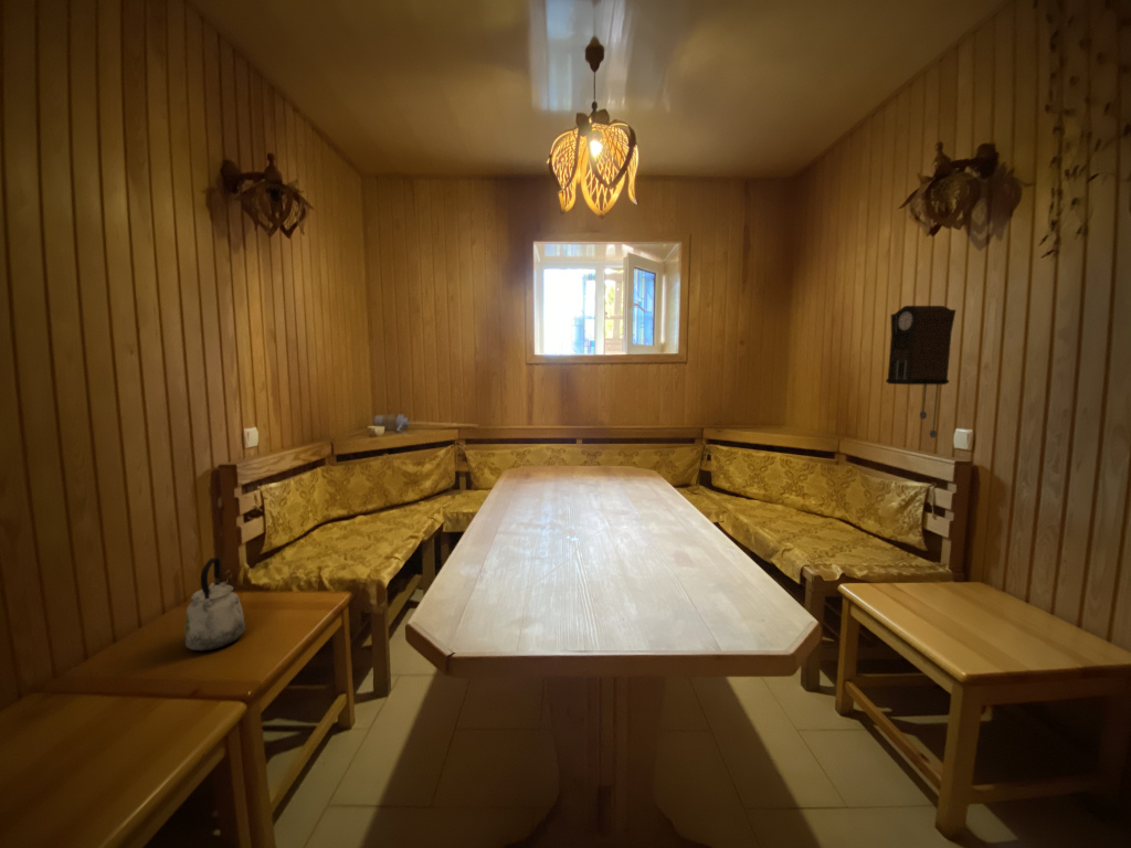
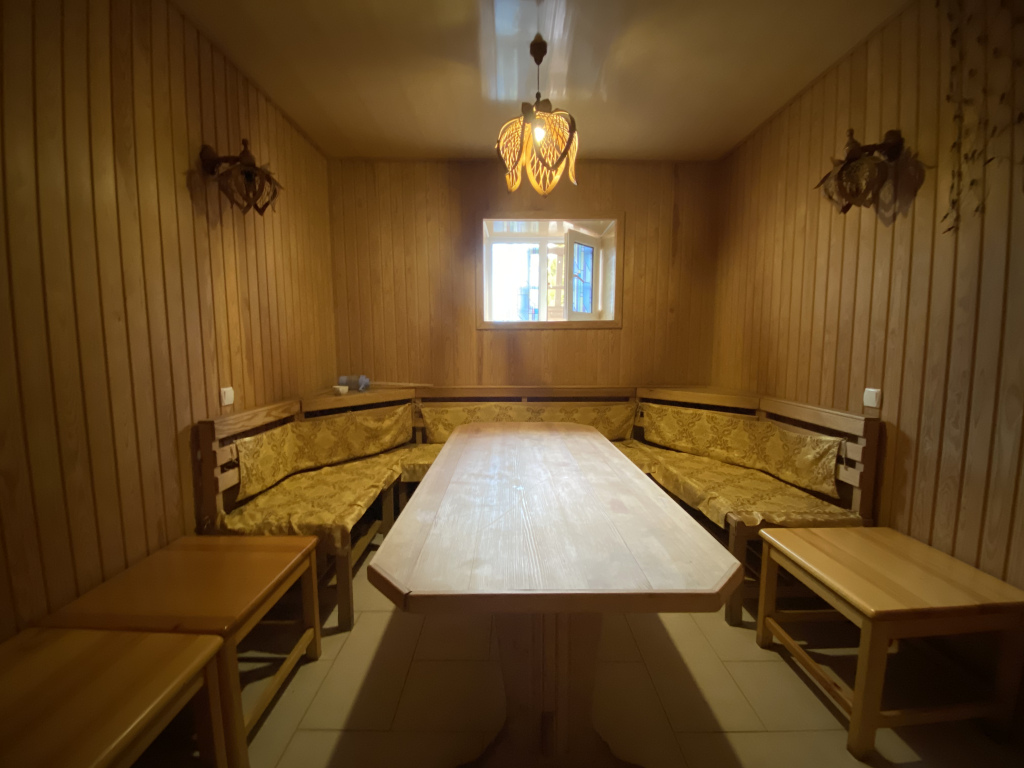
- pendulum clock (917, 372)
- kettle (215, 597)
